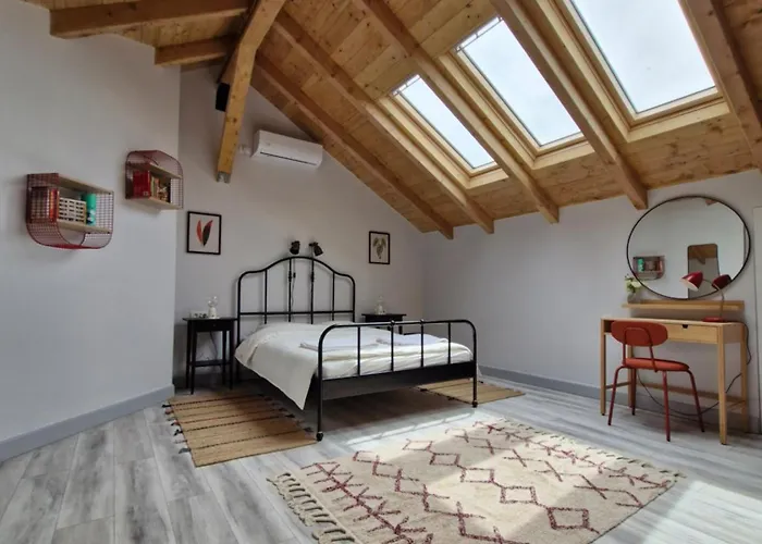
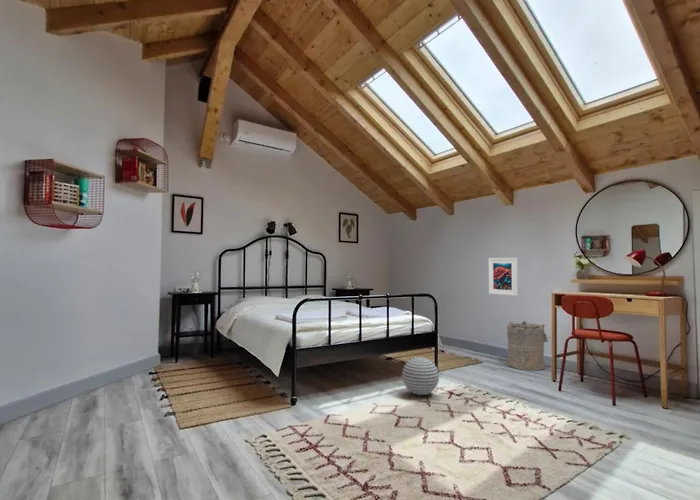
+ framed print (502, 276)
+ decorative ball (420, 375)
+ laundry hamper (524, 343)
